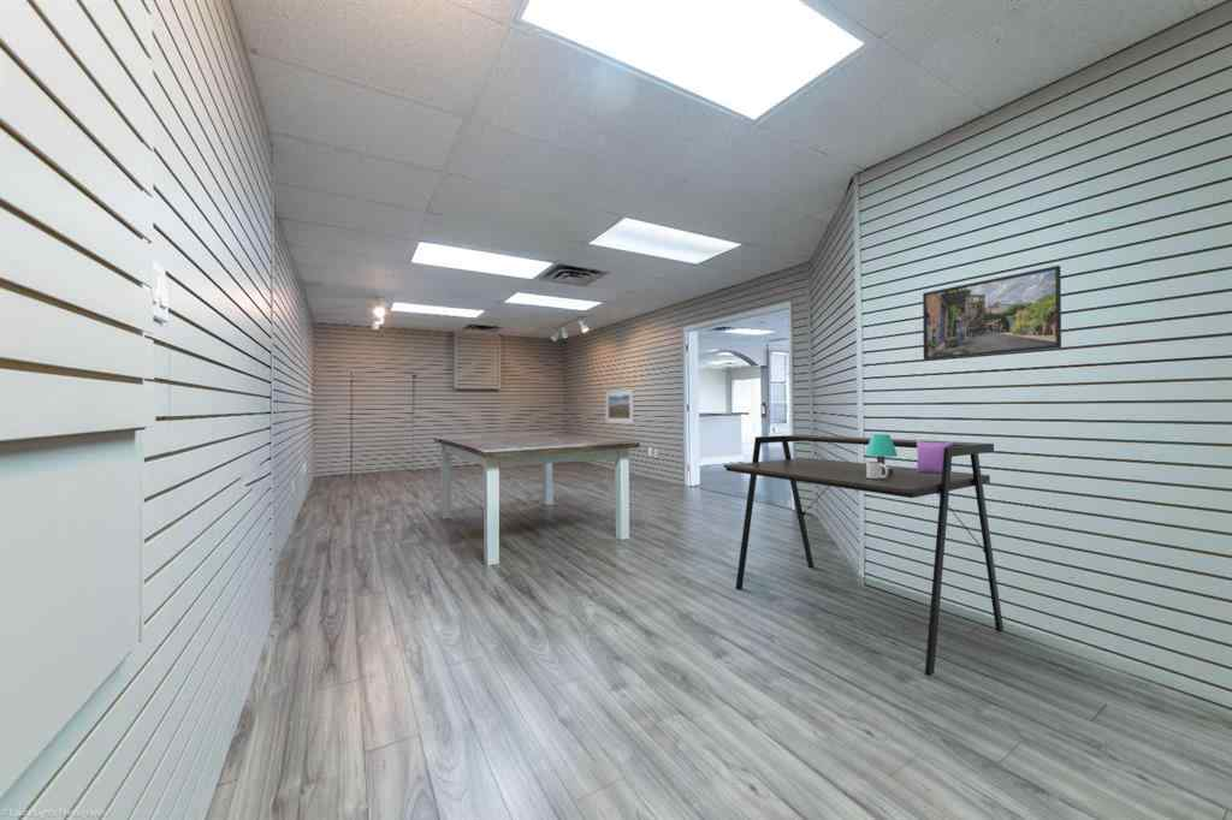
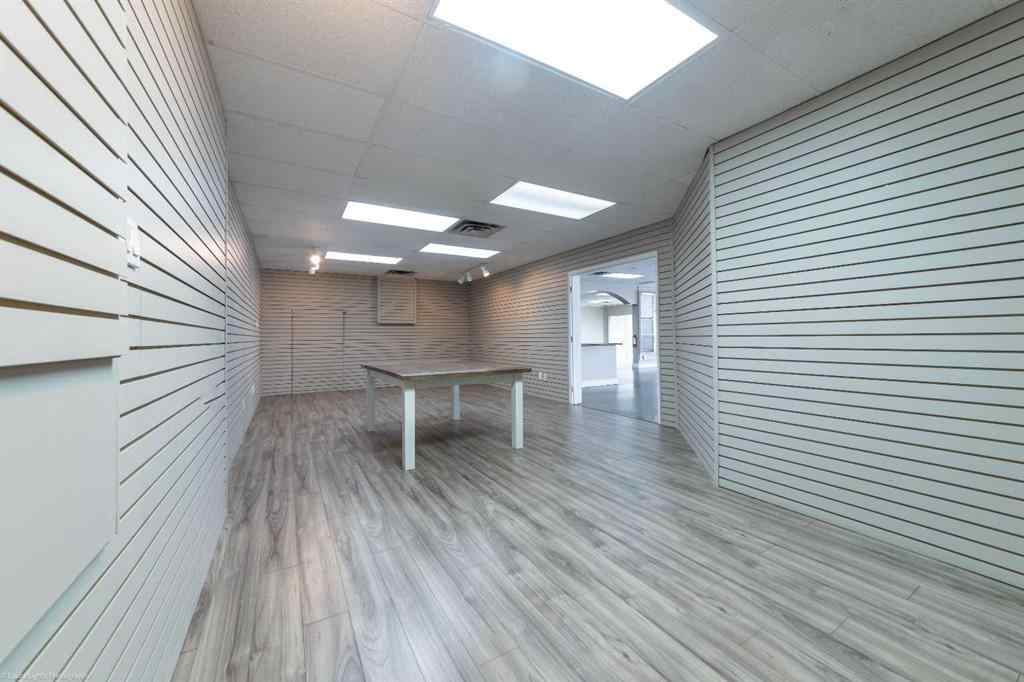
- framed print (618, 406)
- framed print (984, 317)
- desk (857, 489)
- table lamp (894, 456)
